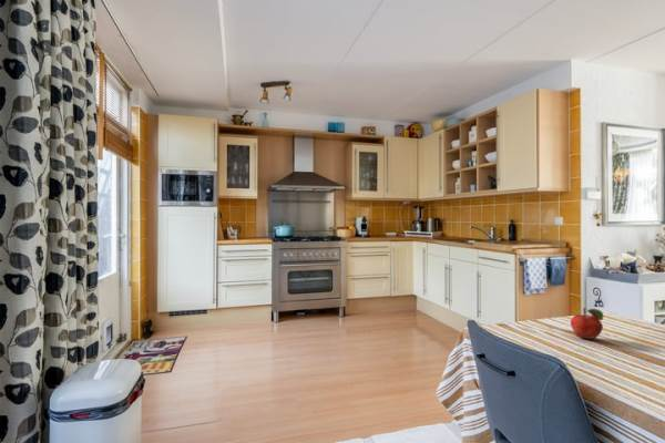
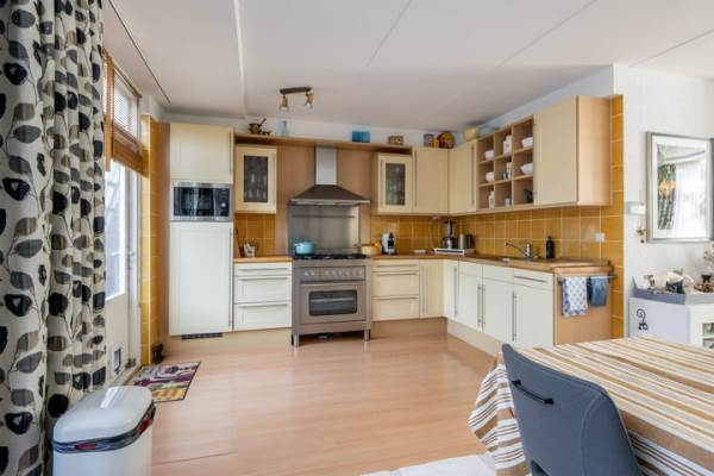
- fruit (587, 322)
